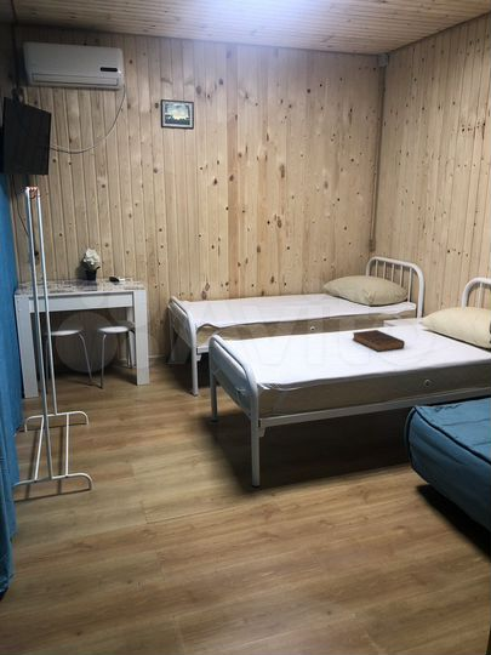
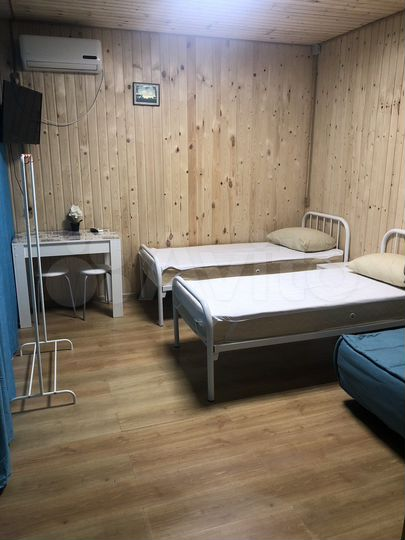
- book (377, 340)
